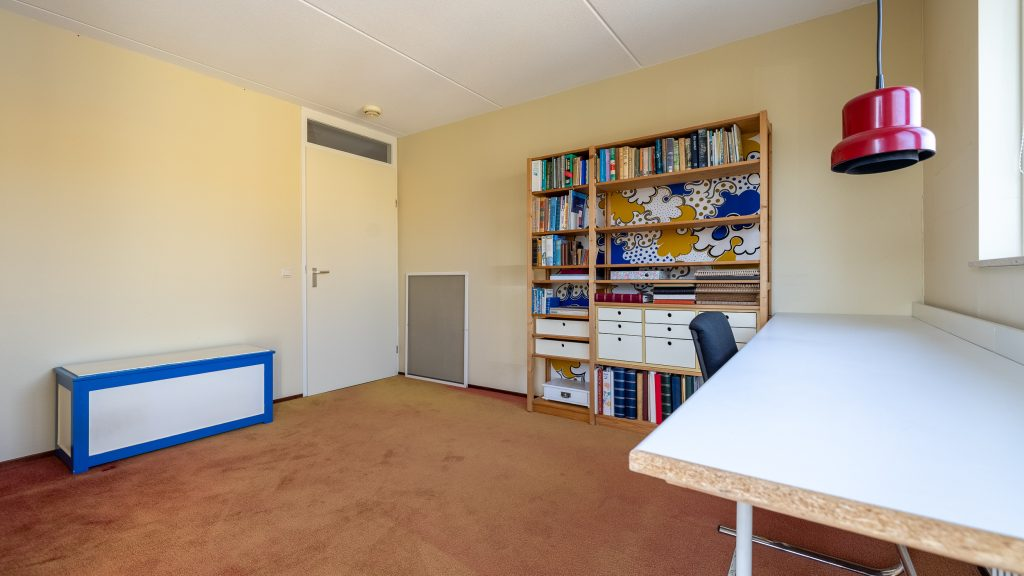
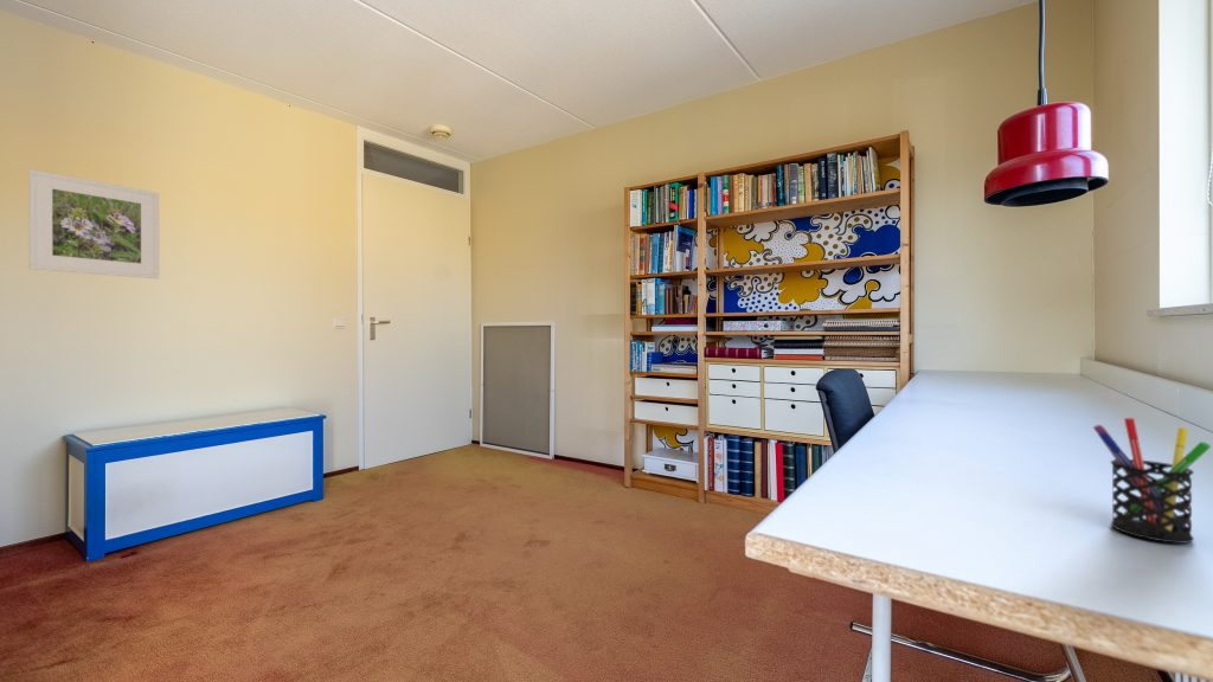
+ pen holder (1156, 474)
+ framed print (98, 227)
